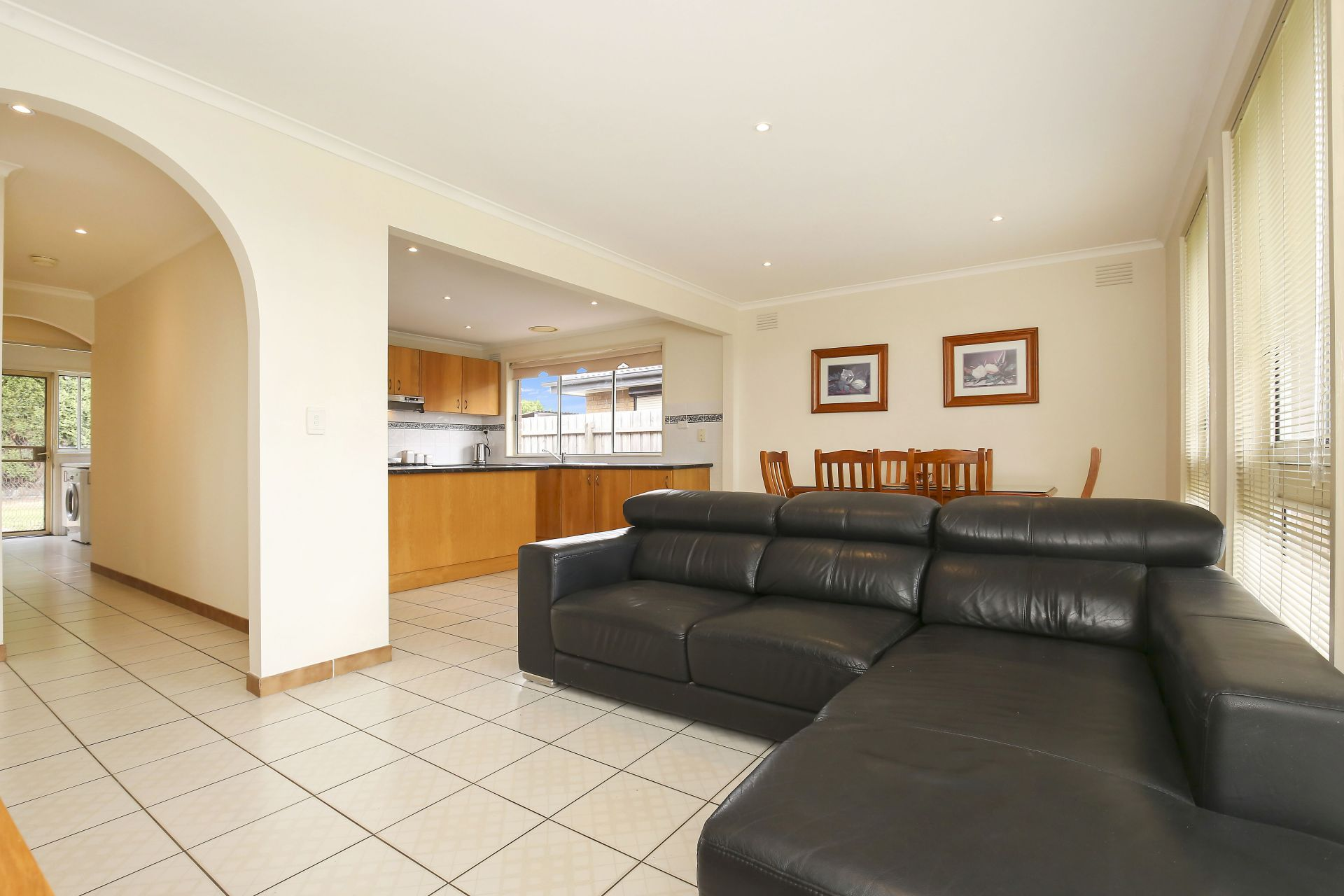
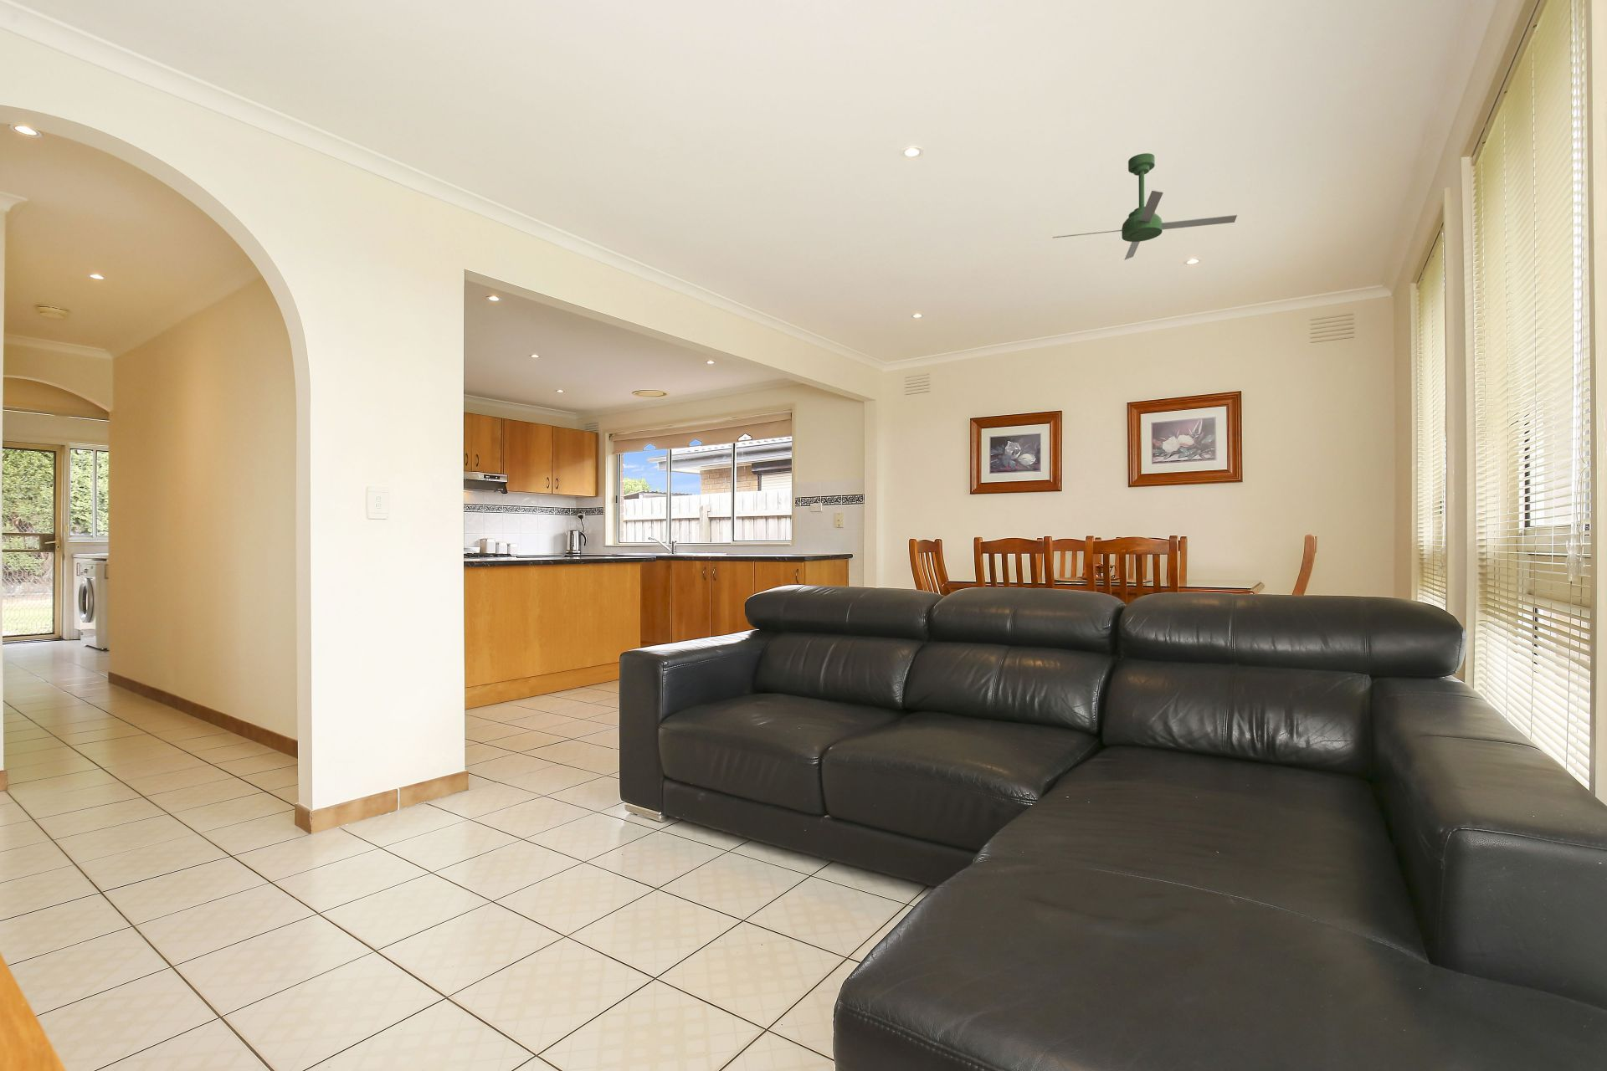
+ ceiling fan (1141, 196)
